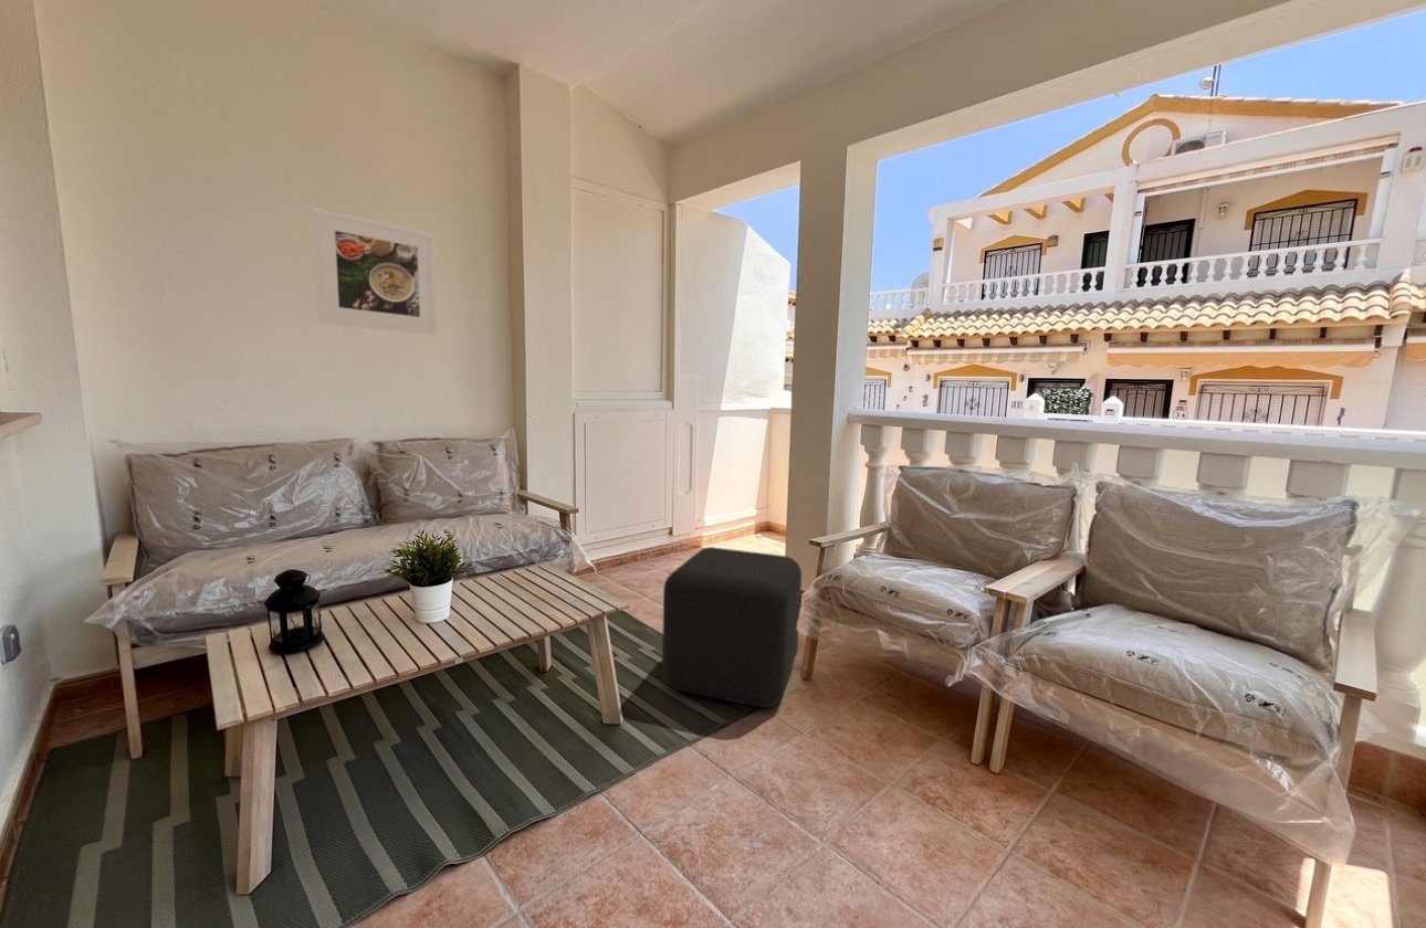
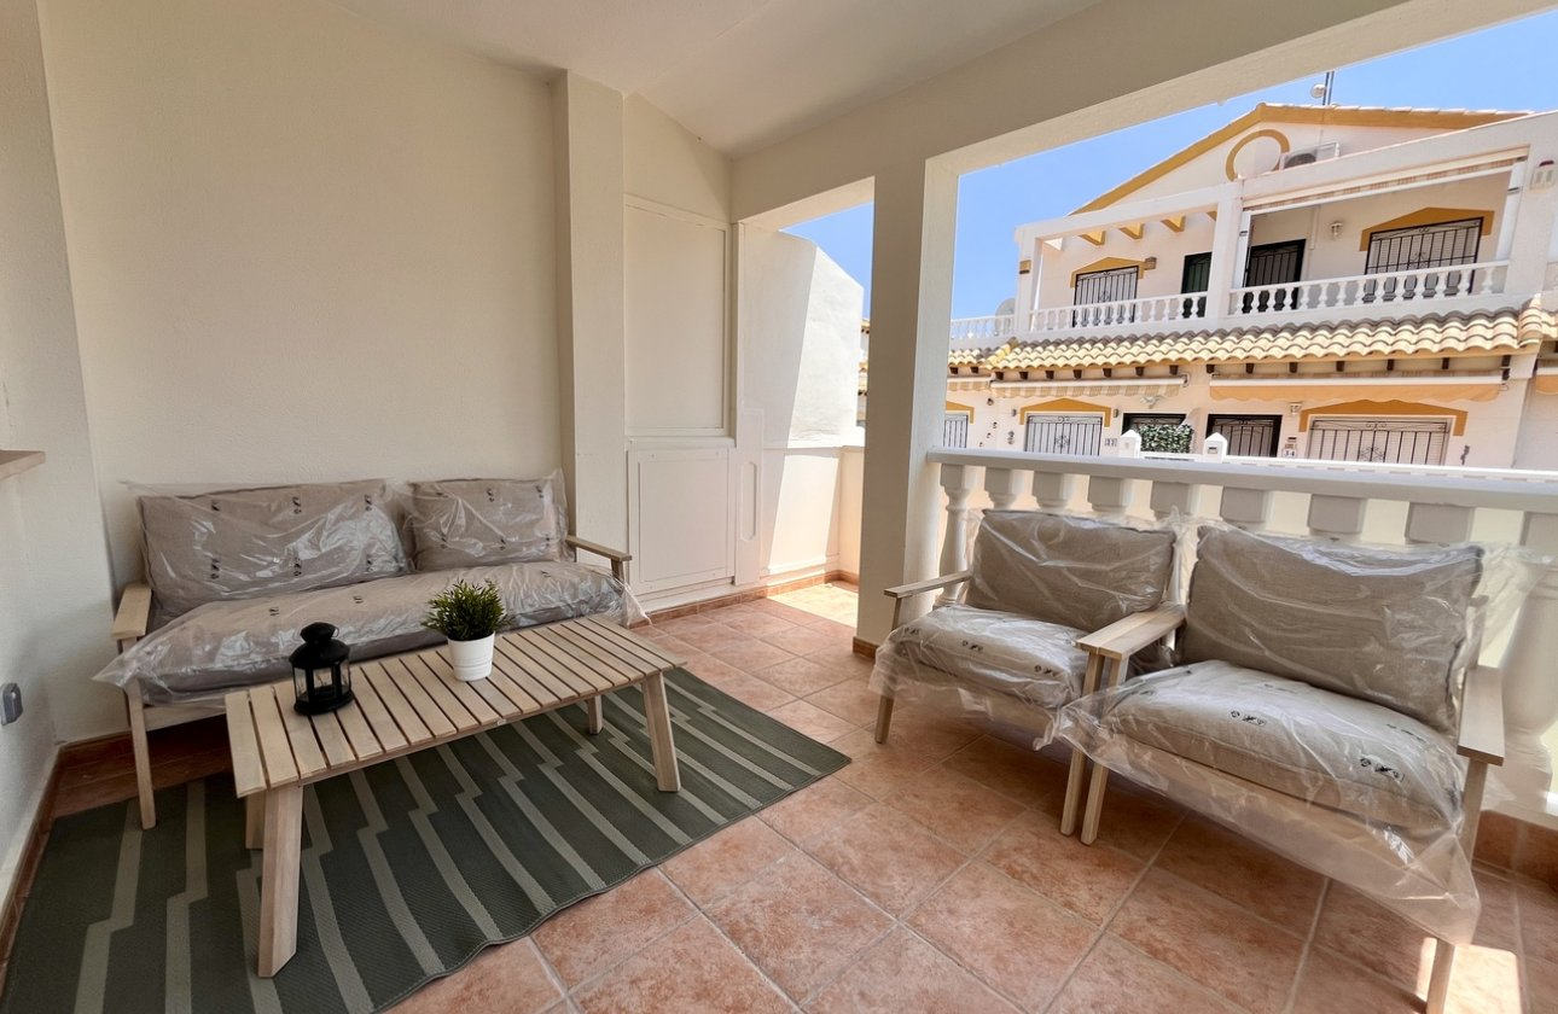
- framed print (379, 276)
- cube (734, 620)
